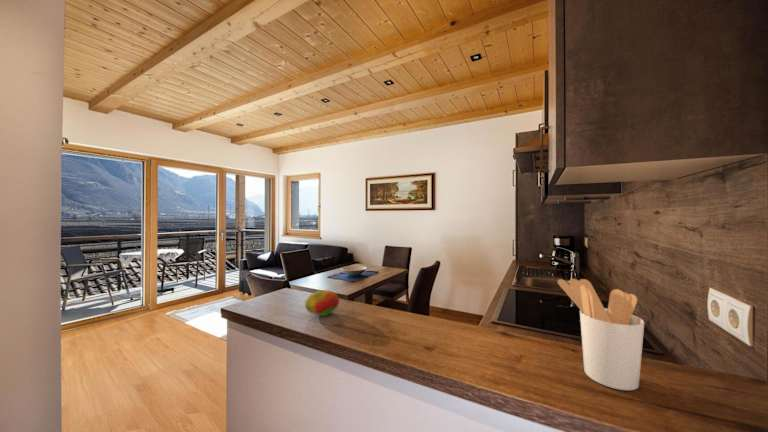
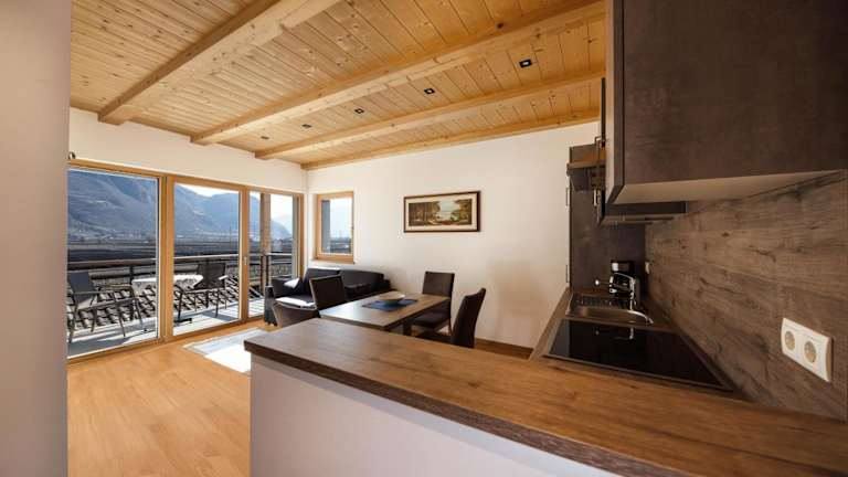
- fruit (322, 301)
- utensil holder (597, 326)
